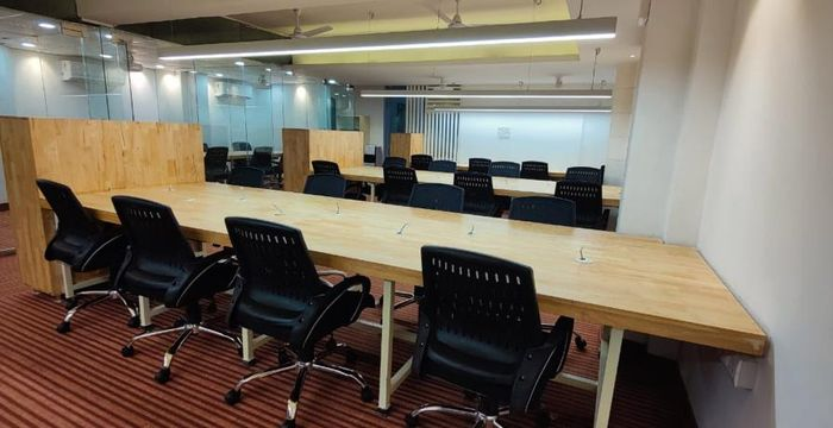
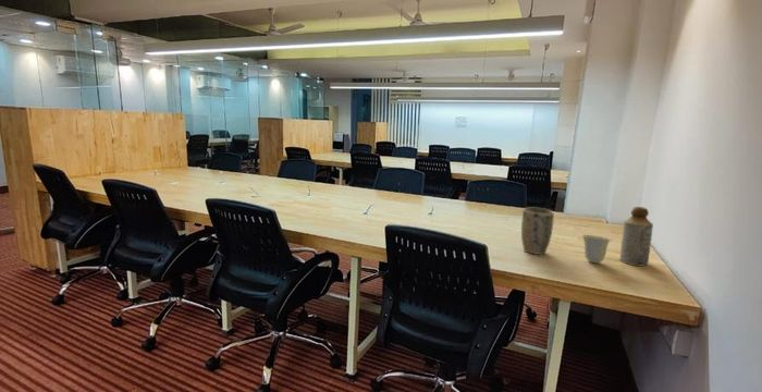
+ plant pot (536, 231)
+ bottle (637, 234)
+ cup (594, 248)
